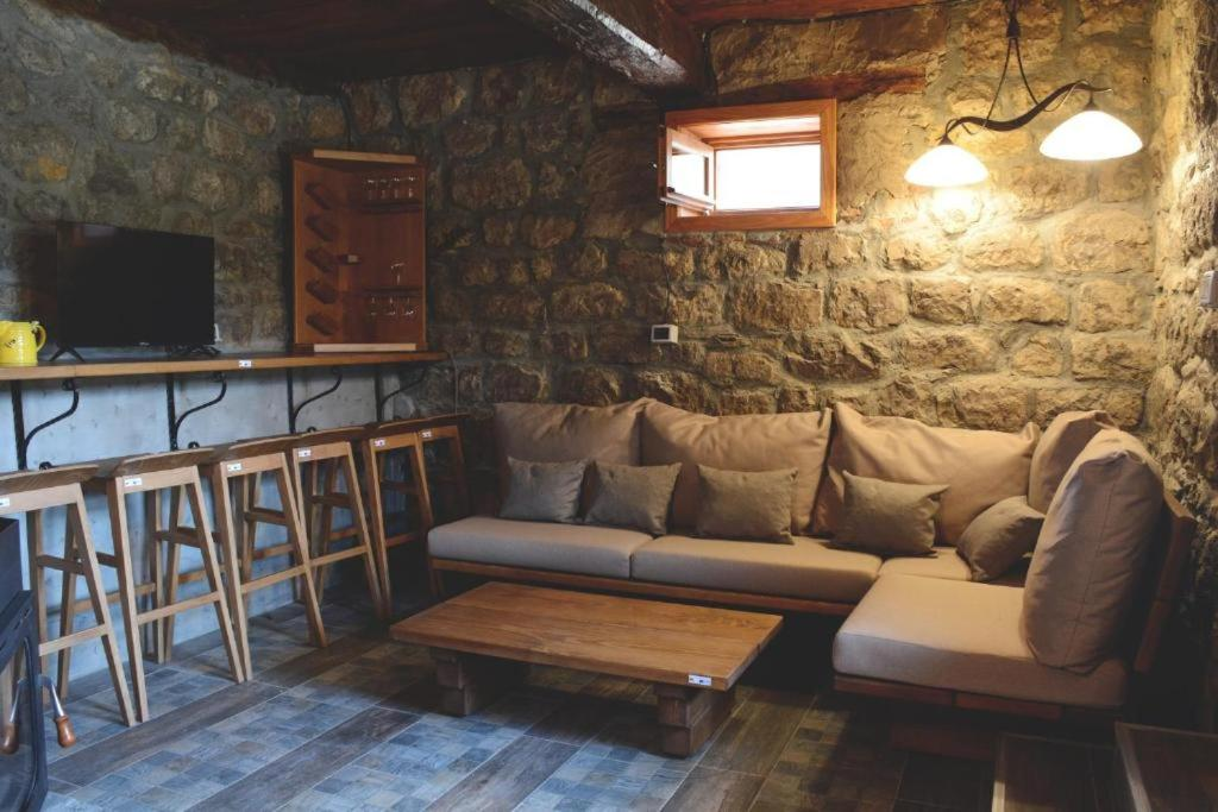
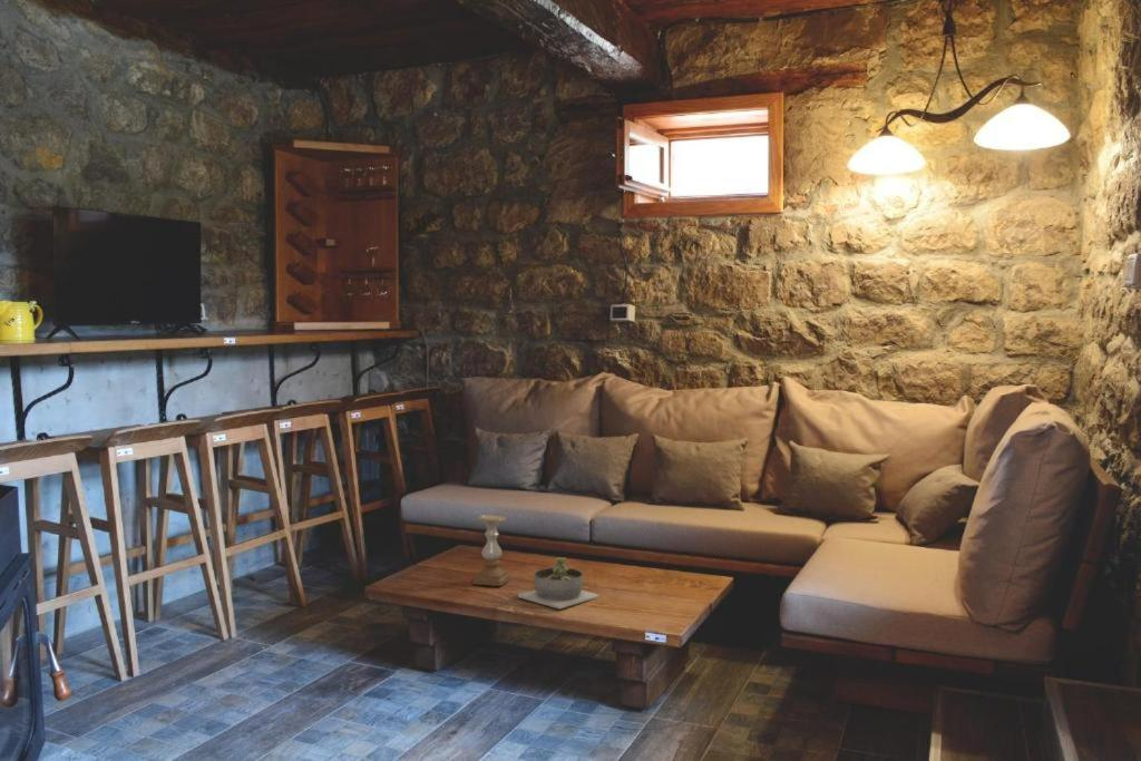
+ succulent planter (558, 576)
+ candle holder (491, 548)
